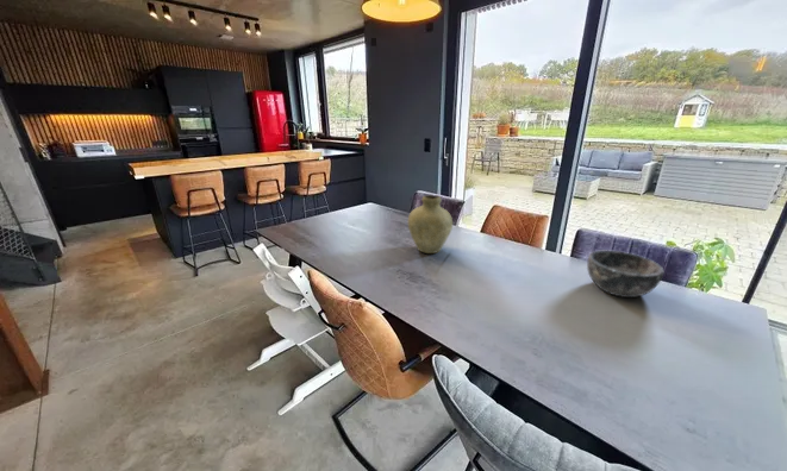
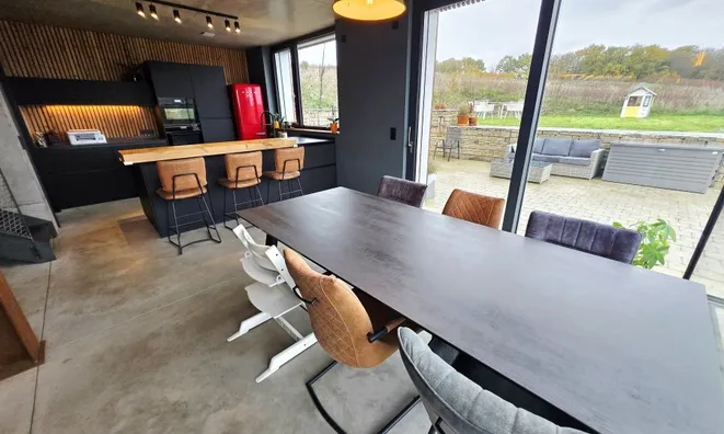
- bowl (620, 275)
- vase (430, 224)
